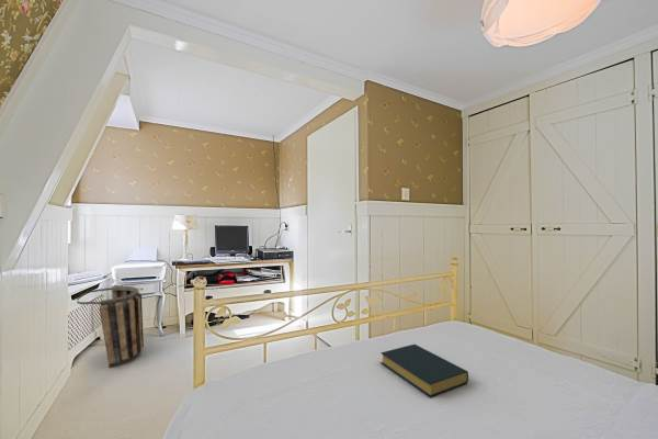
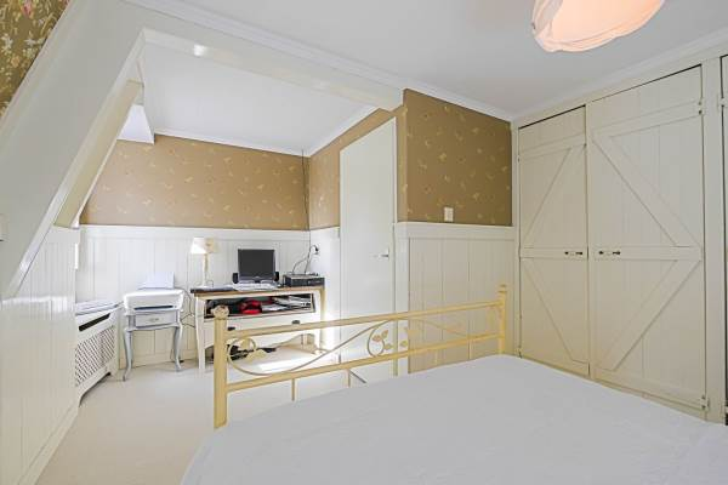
- hardback book (421, 367)
- basket (112, 327)
